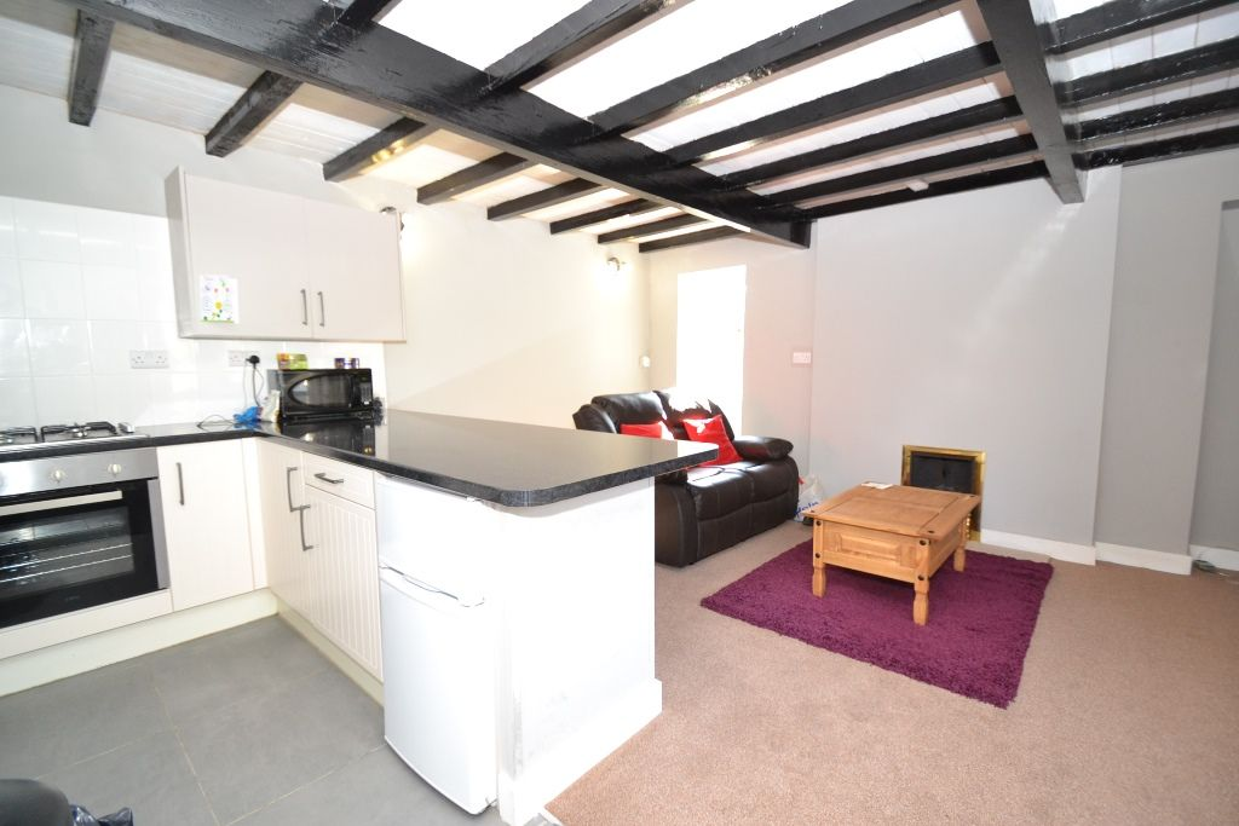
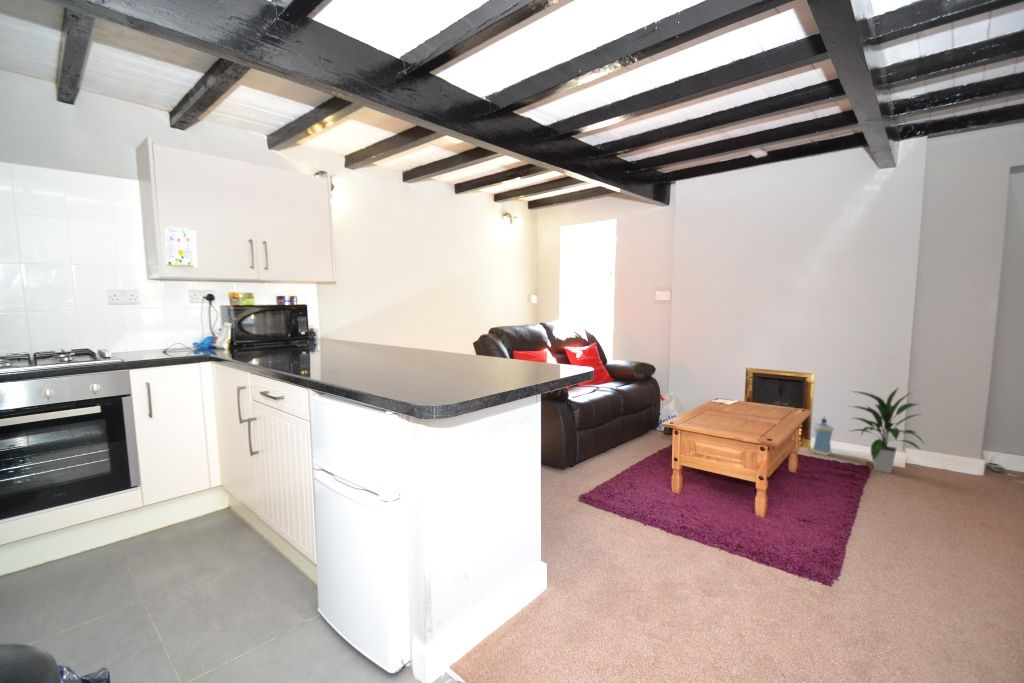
+ indoor plant (884, 428)
+ lantern (823, 434)
